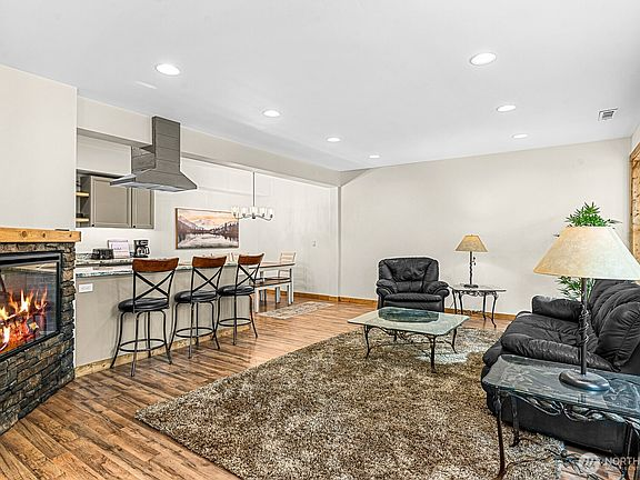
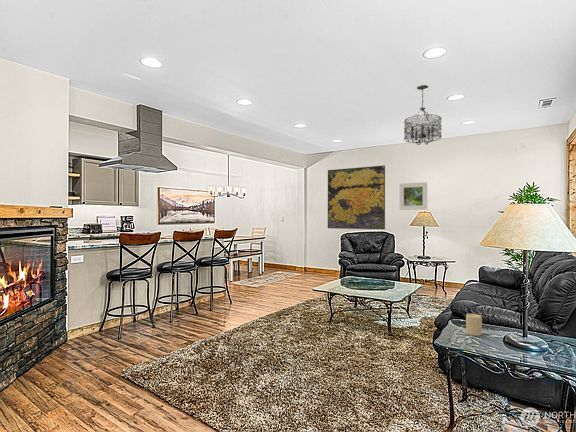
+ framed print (355, 198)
+ chandelier (422, 115)
+ candle (473, 323)
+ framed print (413, 196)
